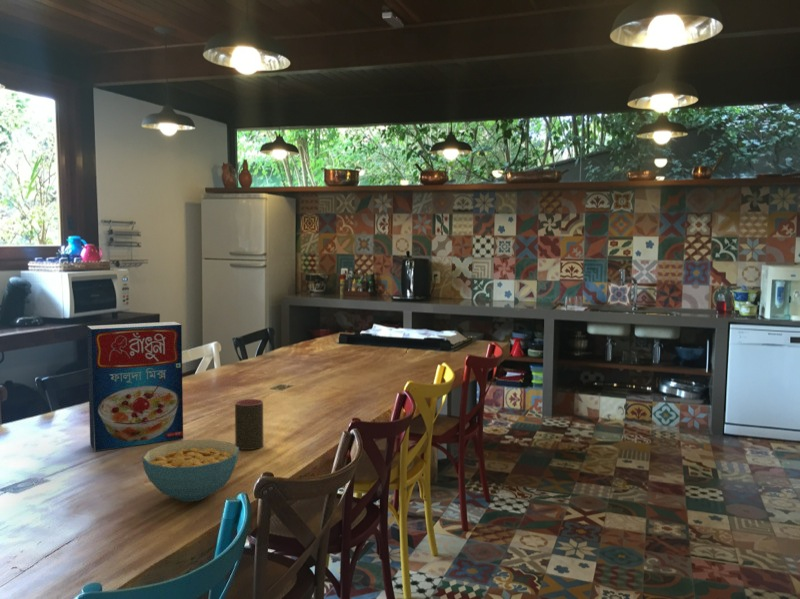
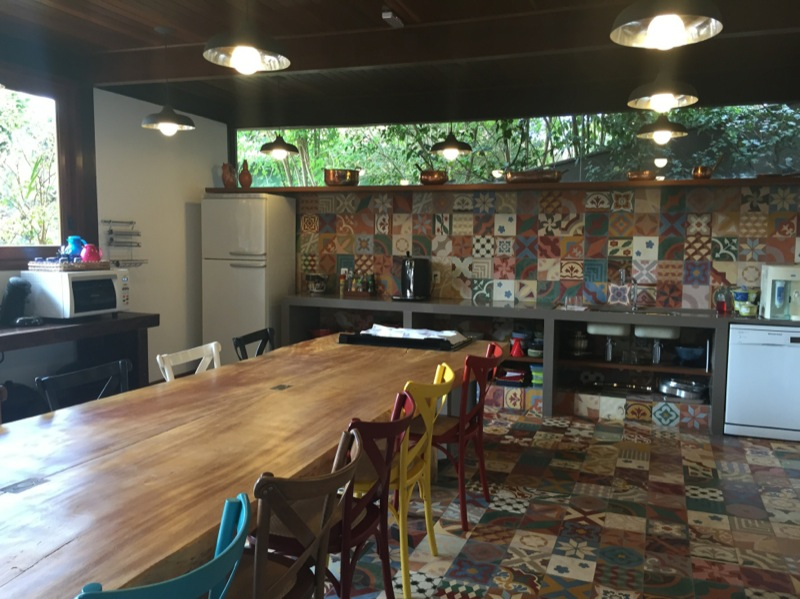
- cereal bowl (192, 474)
- cup (249, 424)
- cereal box (136, 383)
